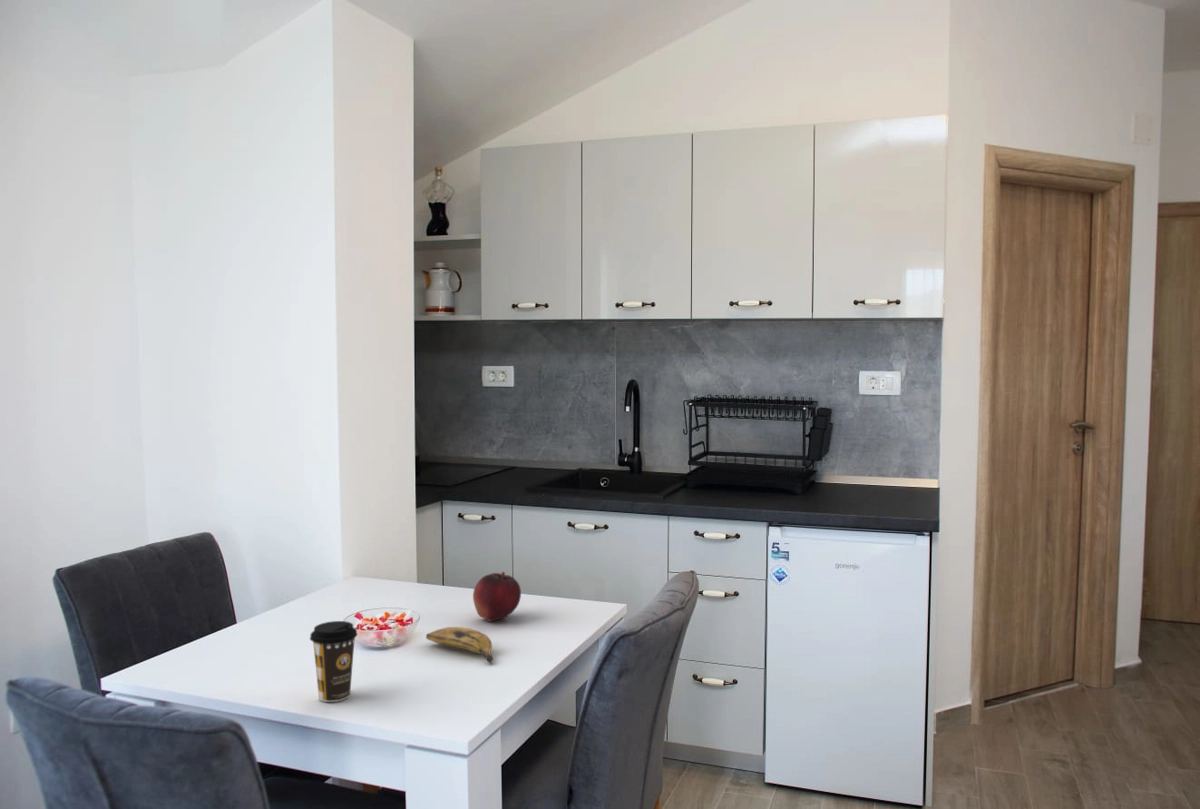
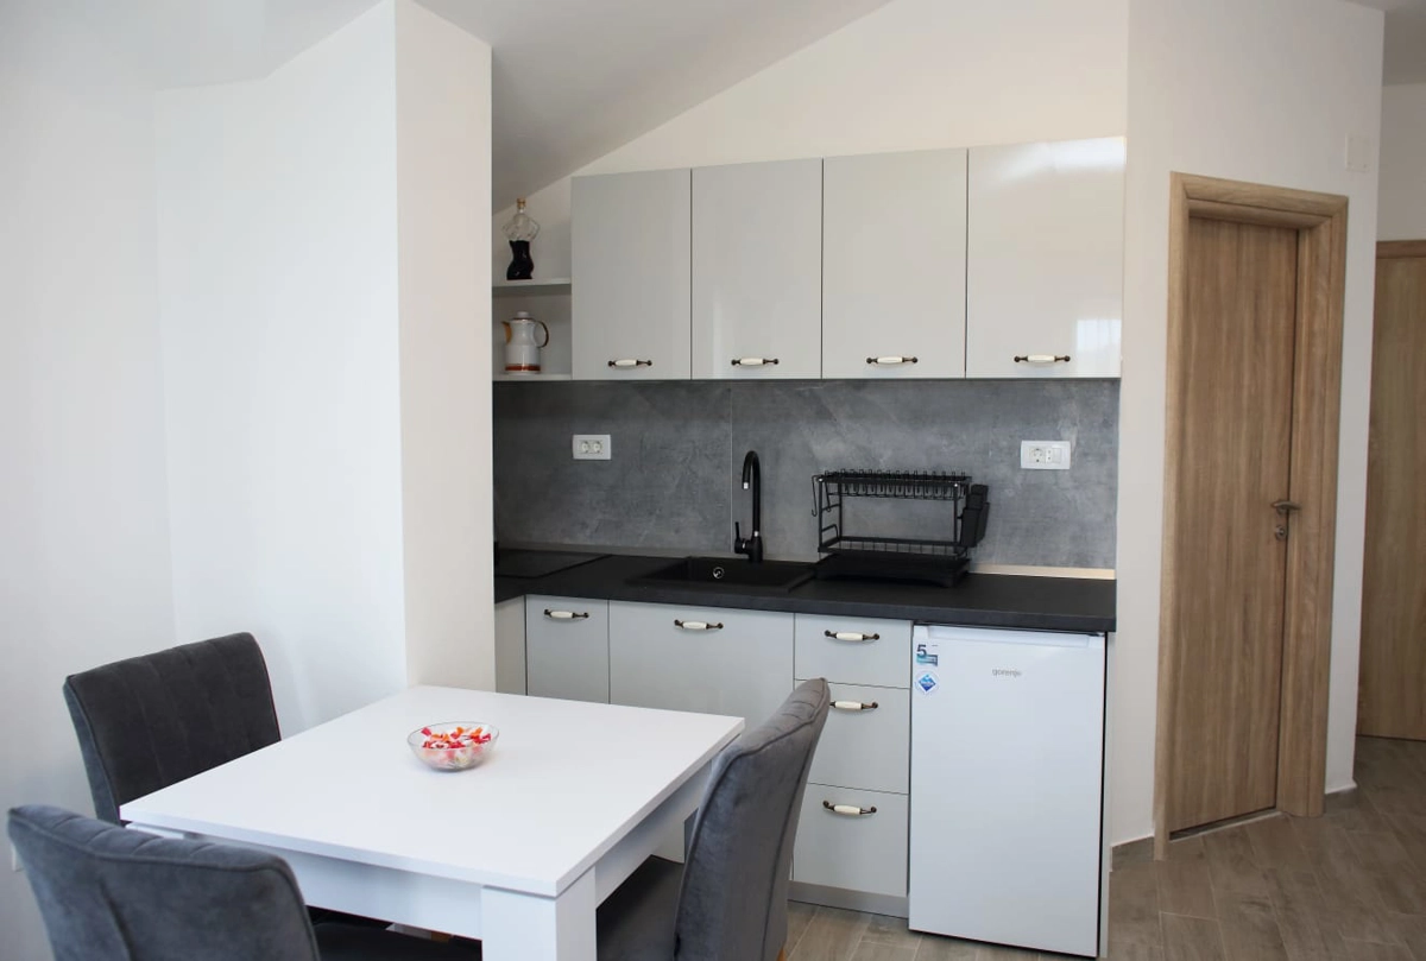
- coffee cup (334, 661)
- fruit (497, 595)
- banana (465, 640)
